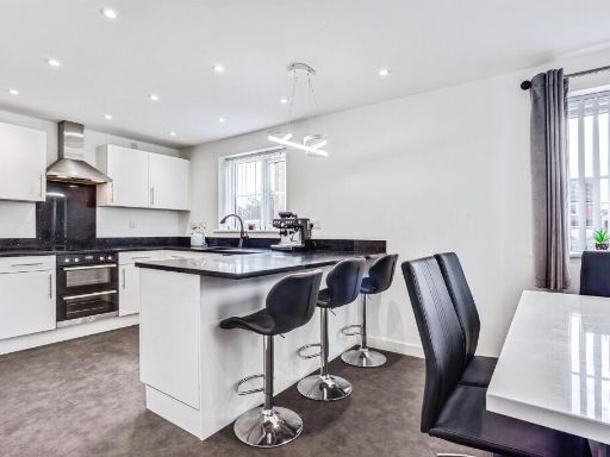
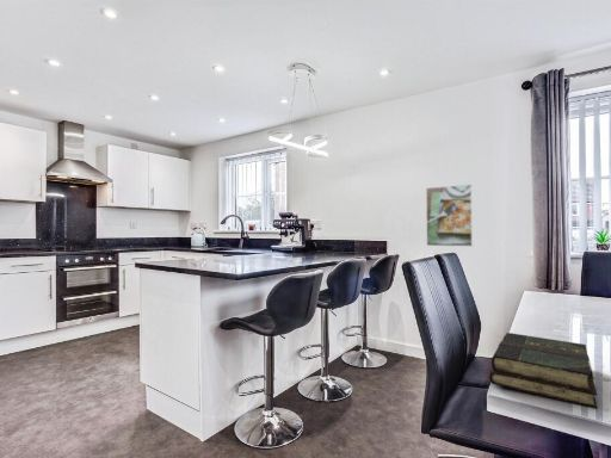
+ book (541, 363)
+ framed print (448, 216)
